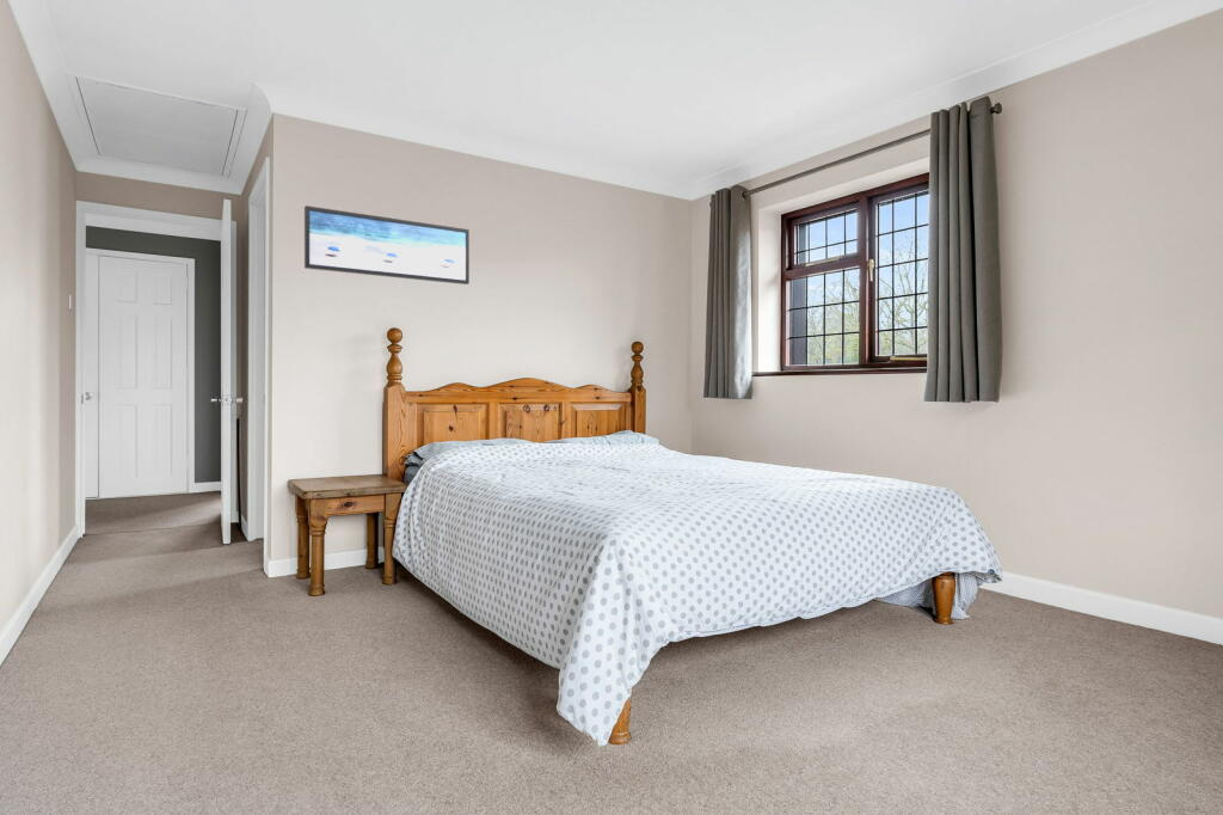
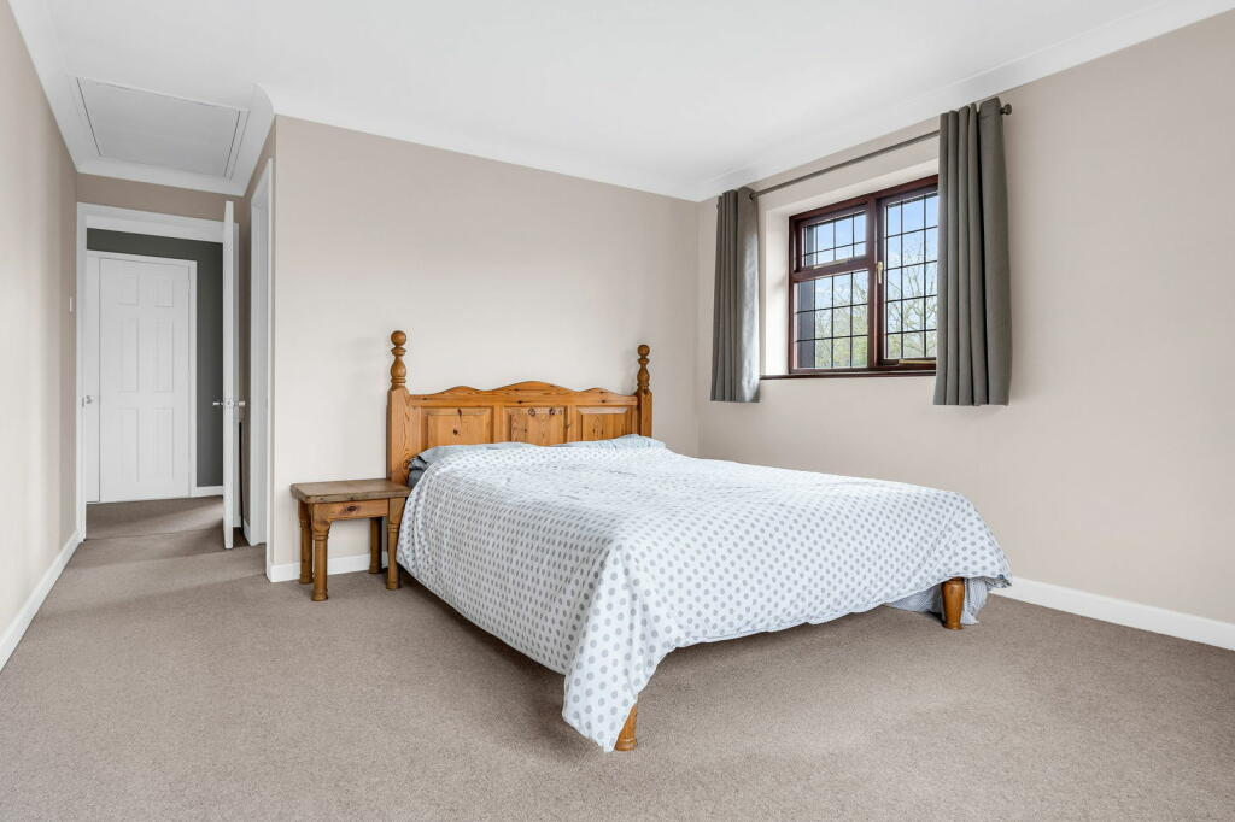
- wall art (391, 247)
